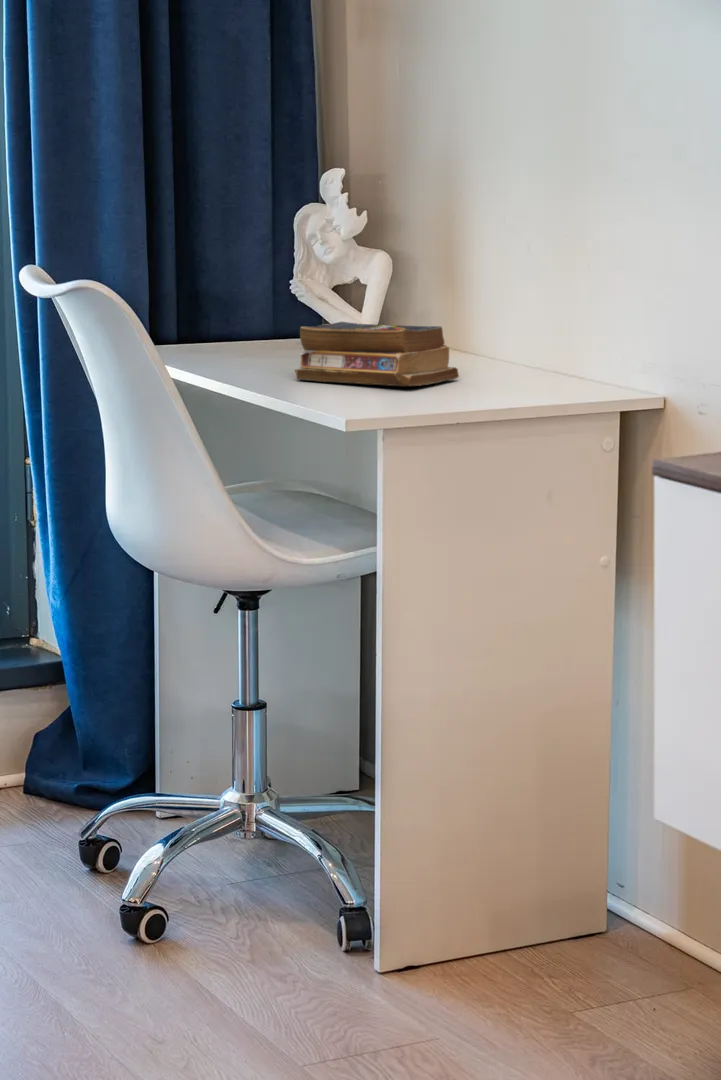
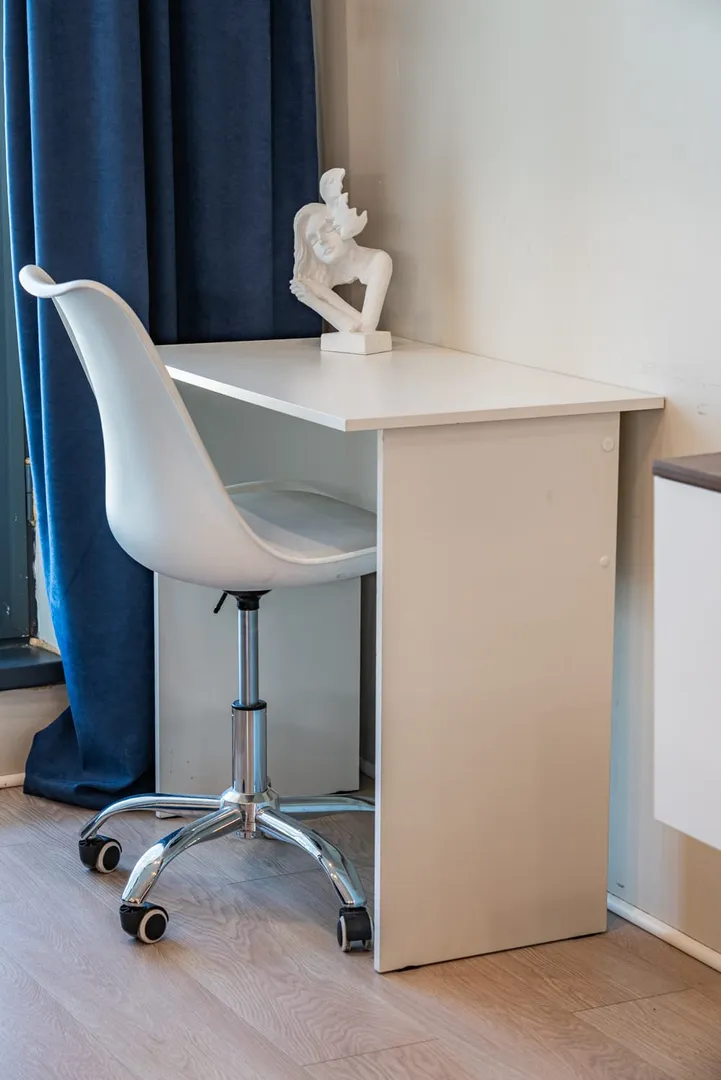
- books (376, 352)
